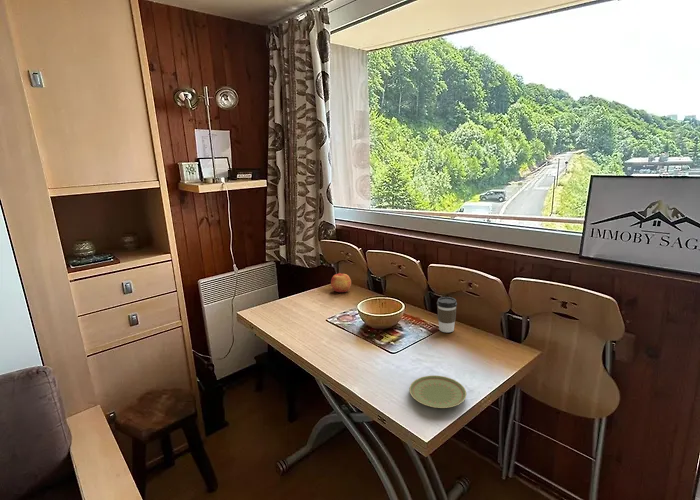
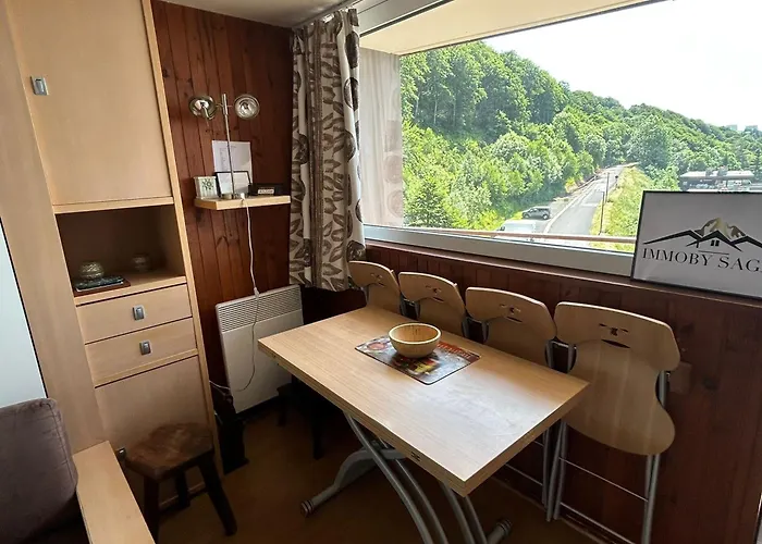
- plate (437, 393)
- coffee cup (446, 314)
- apple (340, 281)
